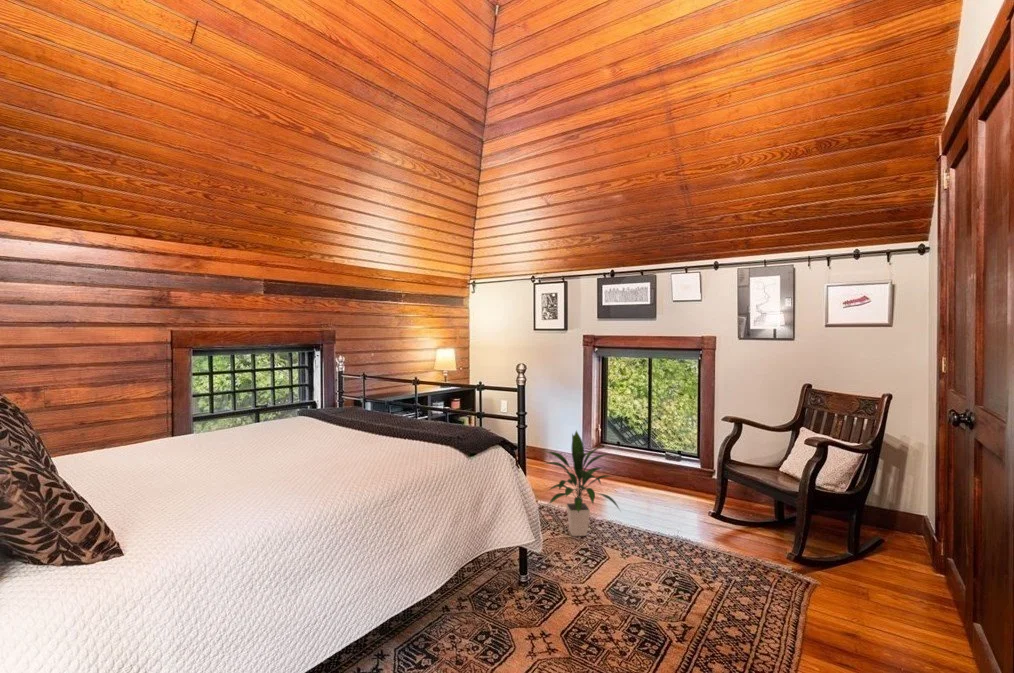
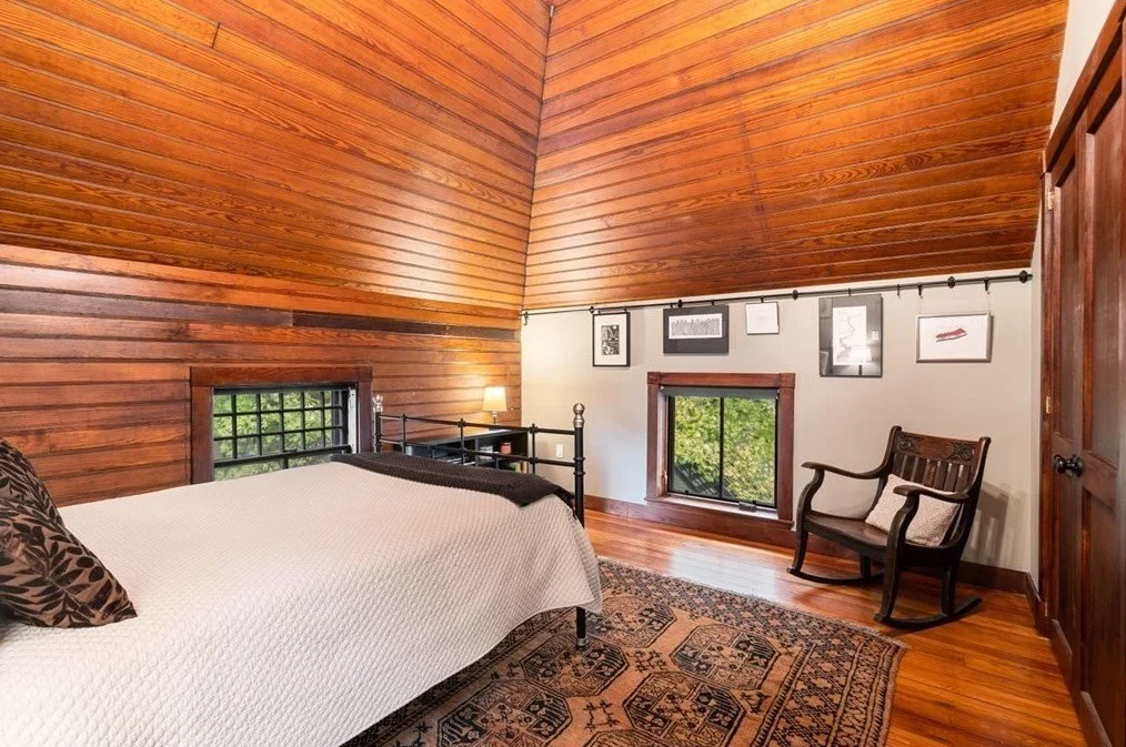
- indoor plant (580, 484)
